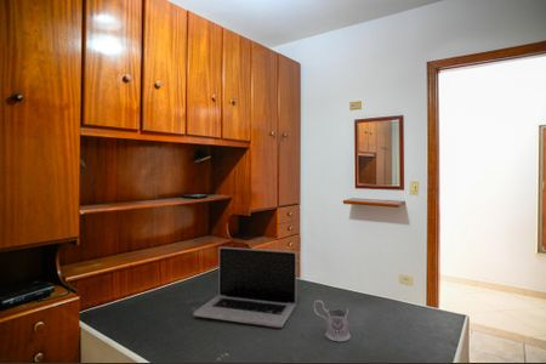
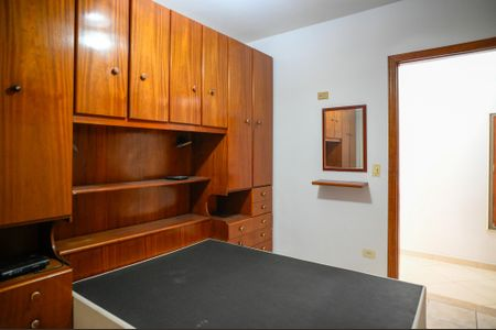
- laptop (246, 283)
- tea glass holder (331, 317)
